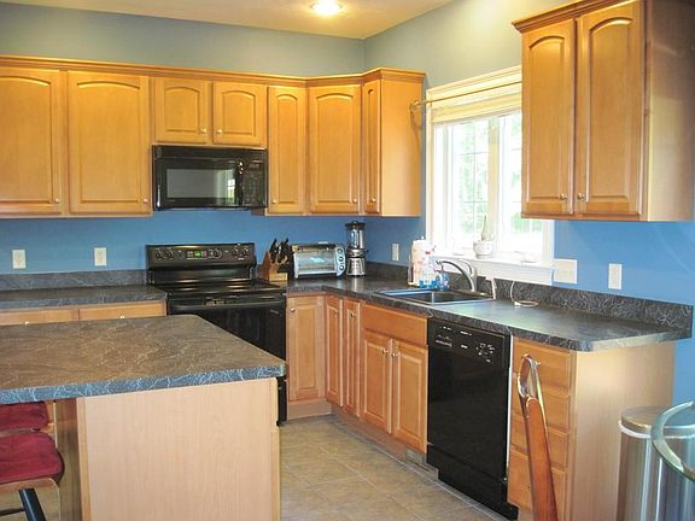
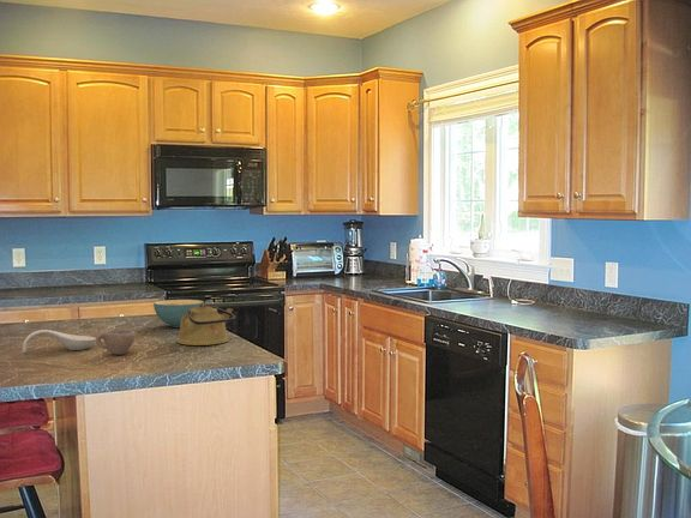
+ cereal bowl (179, 314)
+ kettle (208, 320)
+ spoon rest (60, 339)
+ cup (115, 342)
